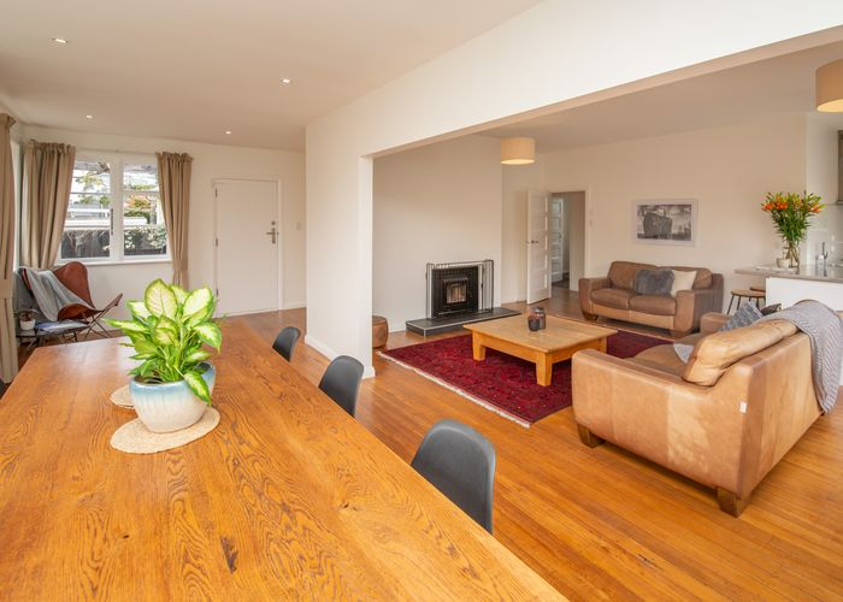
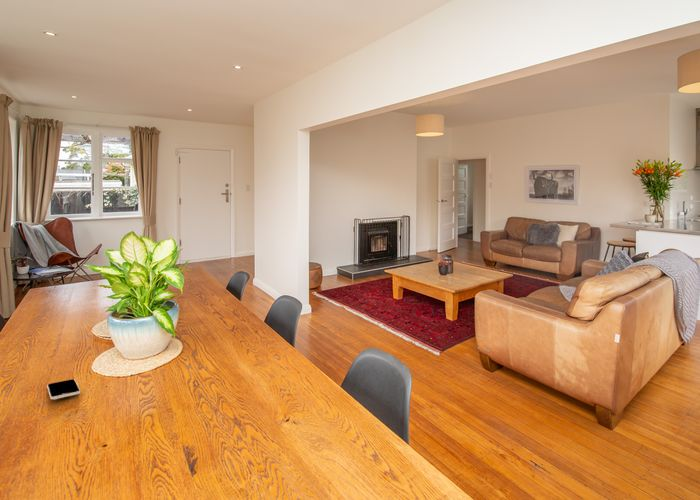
+ smartphone (63, 388)
